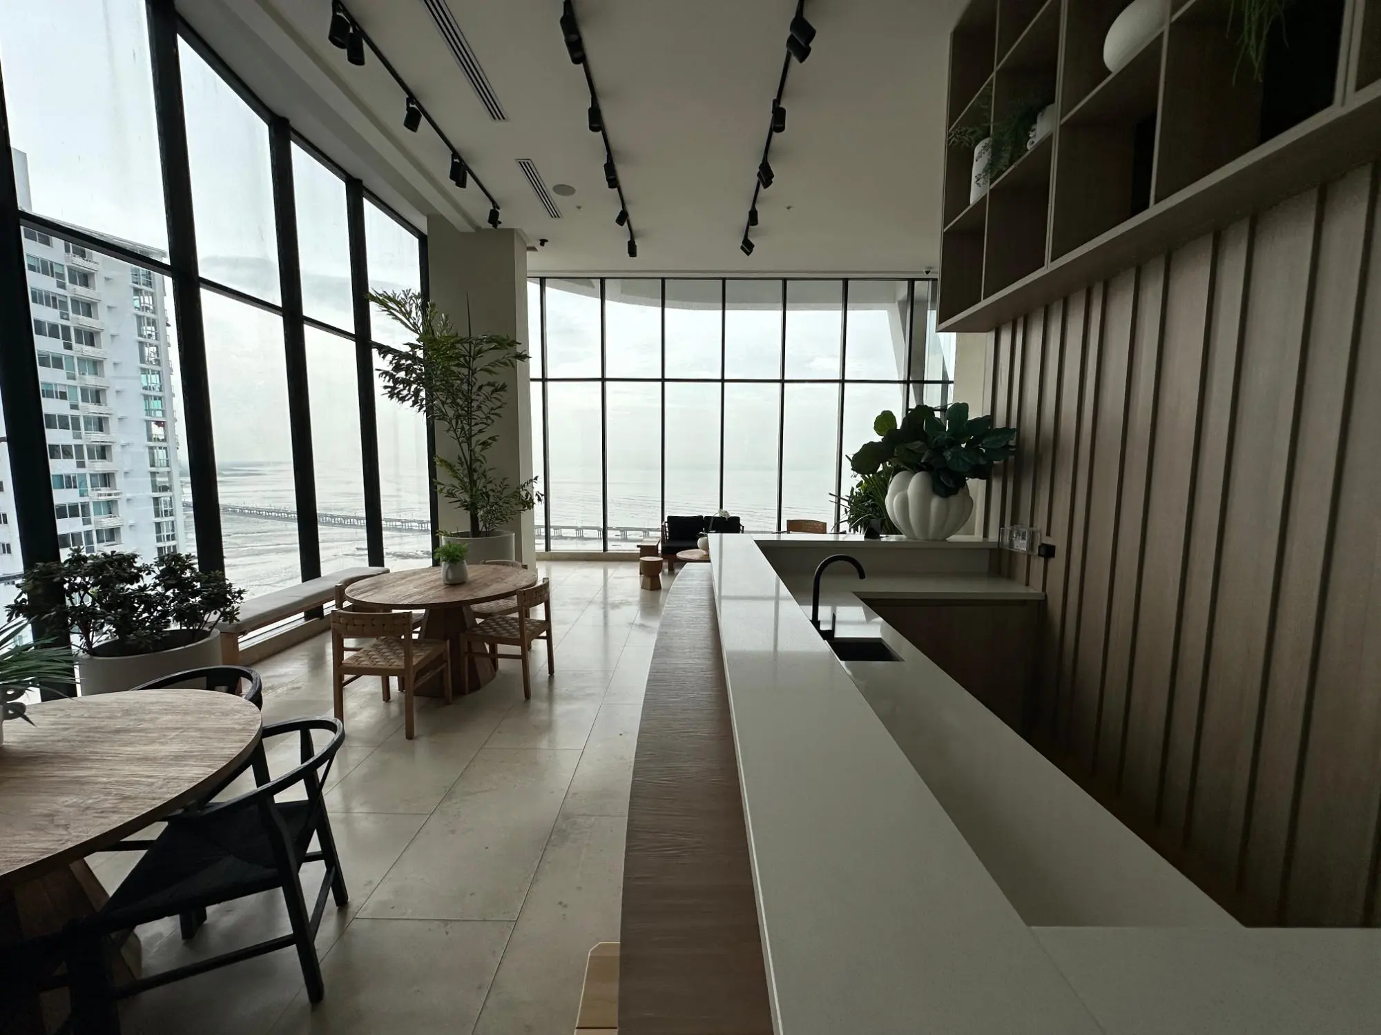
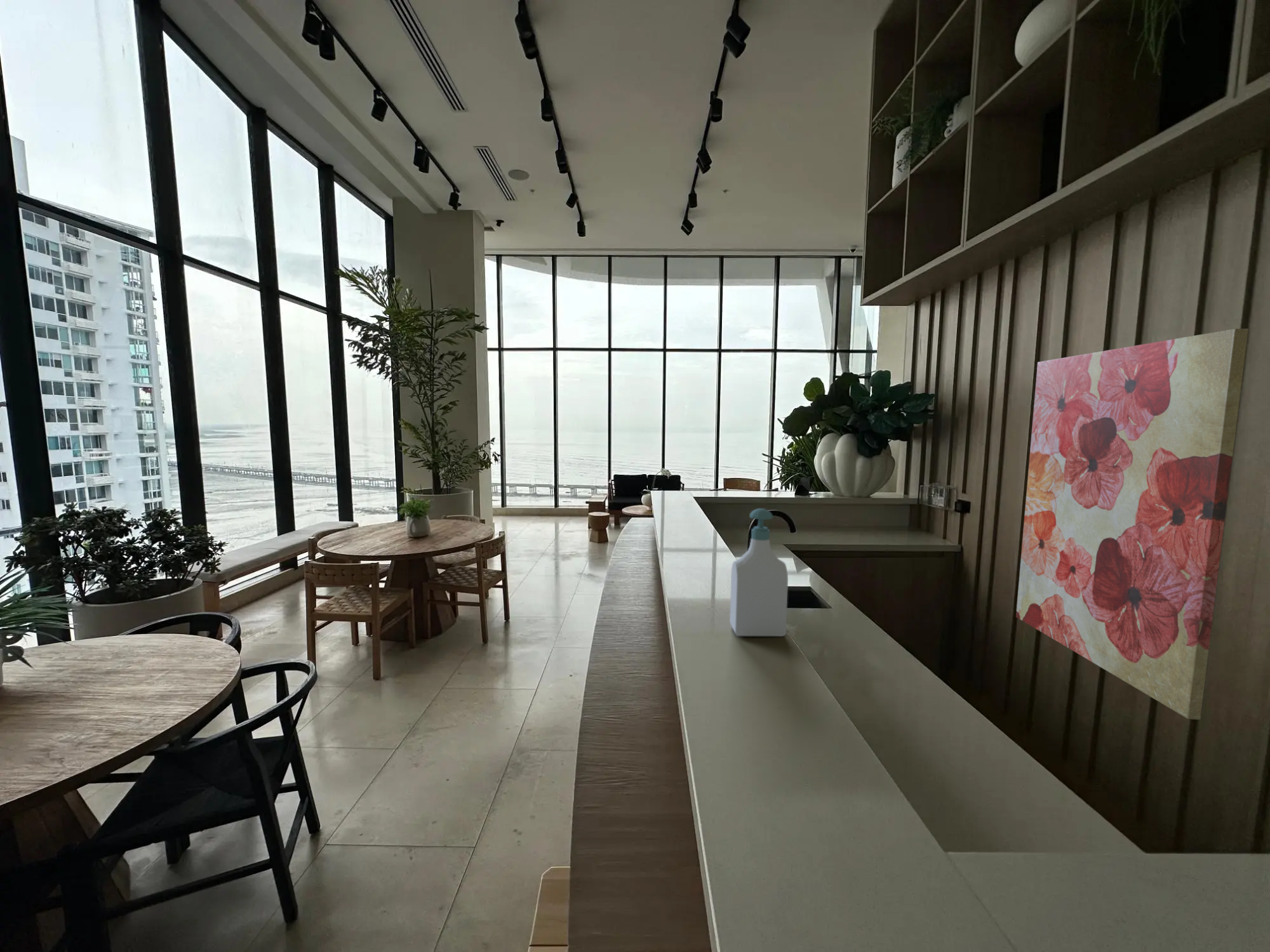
+ wall art (1104, 508)
+ soap bottle (758, 569)
